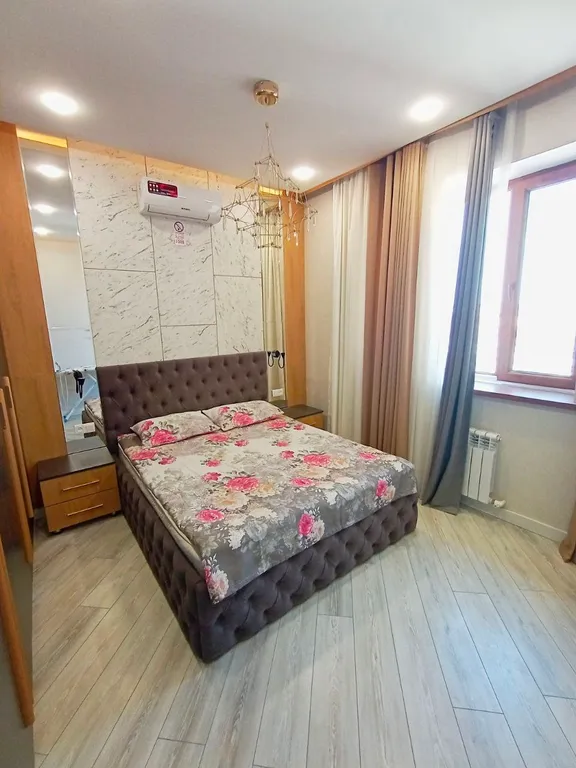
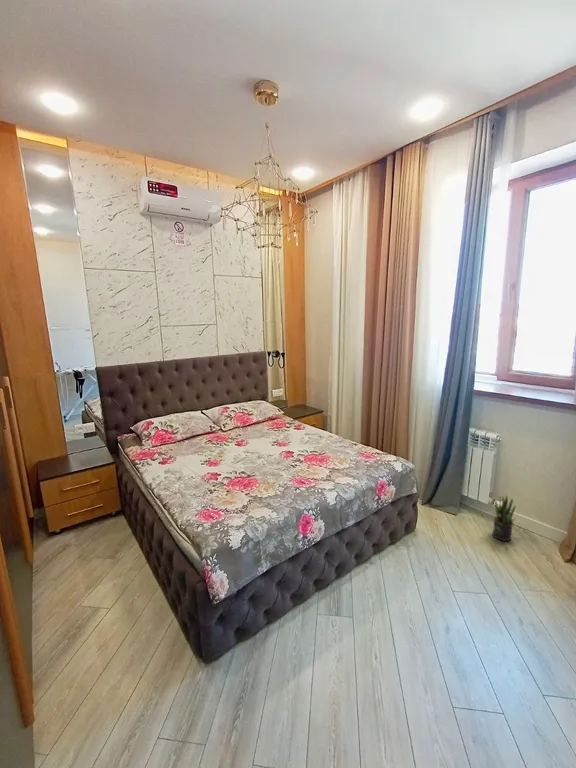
+ potted plant (503, 517)
